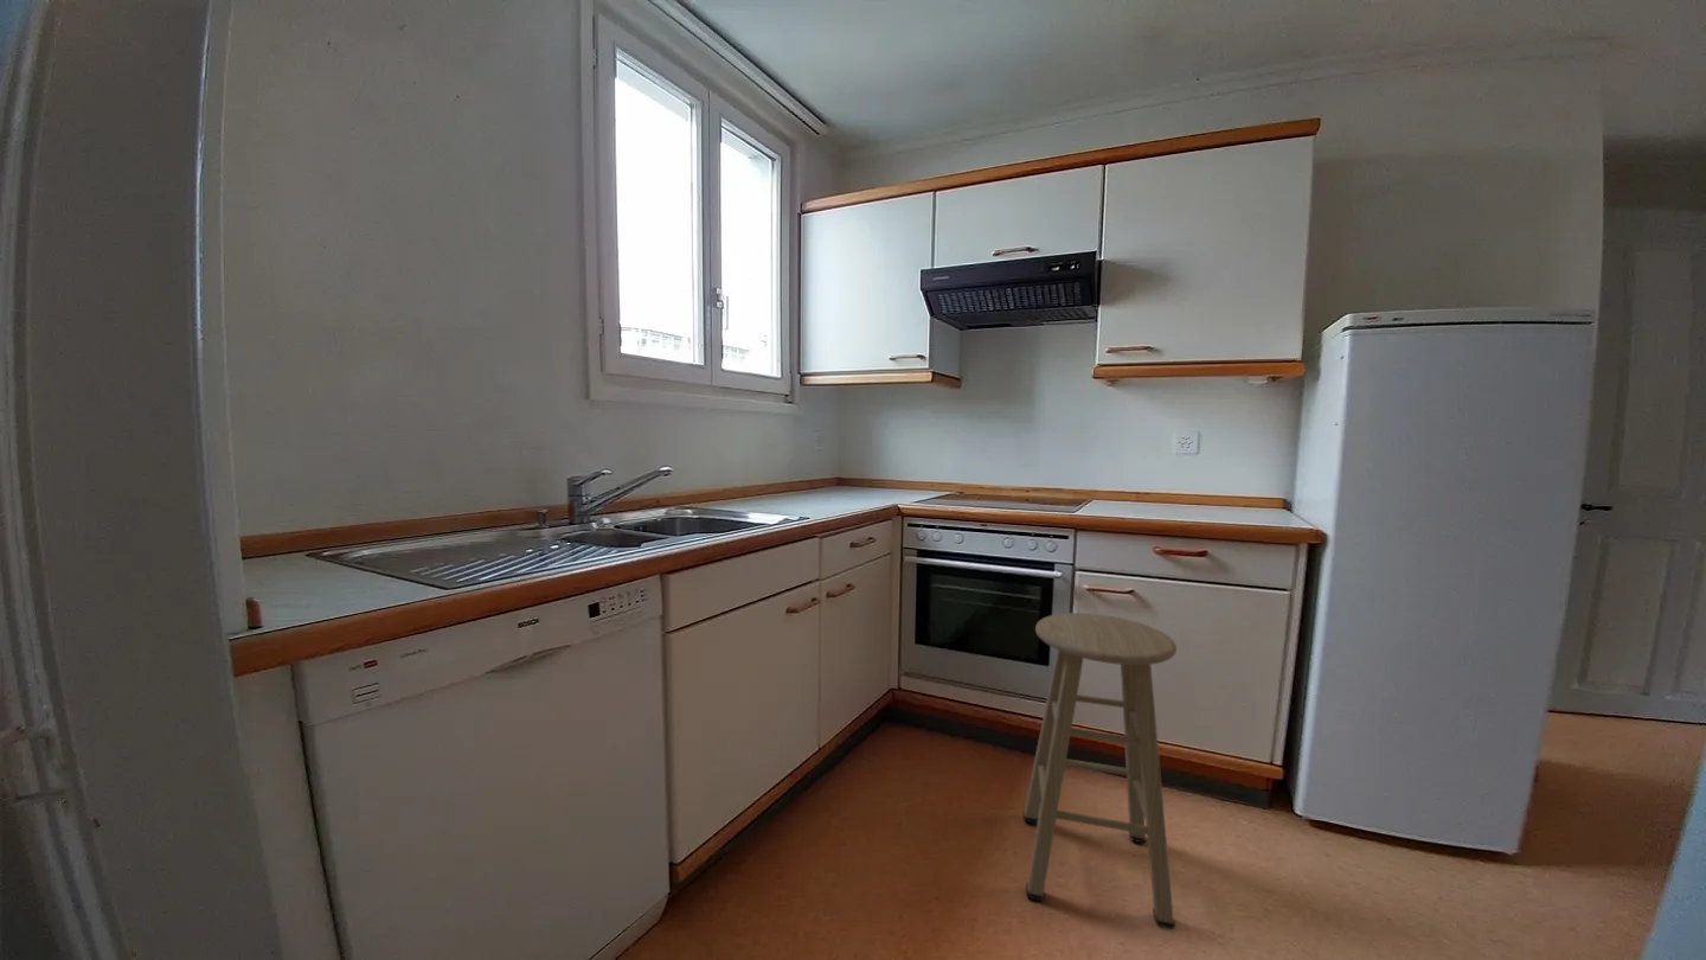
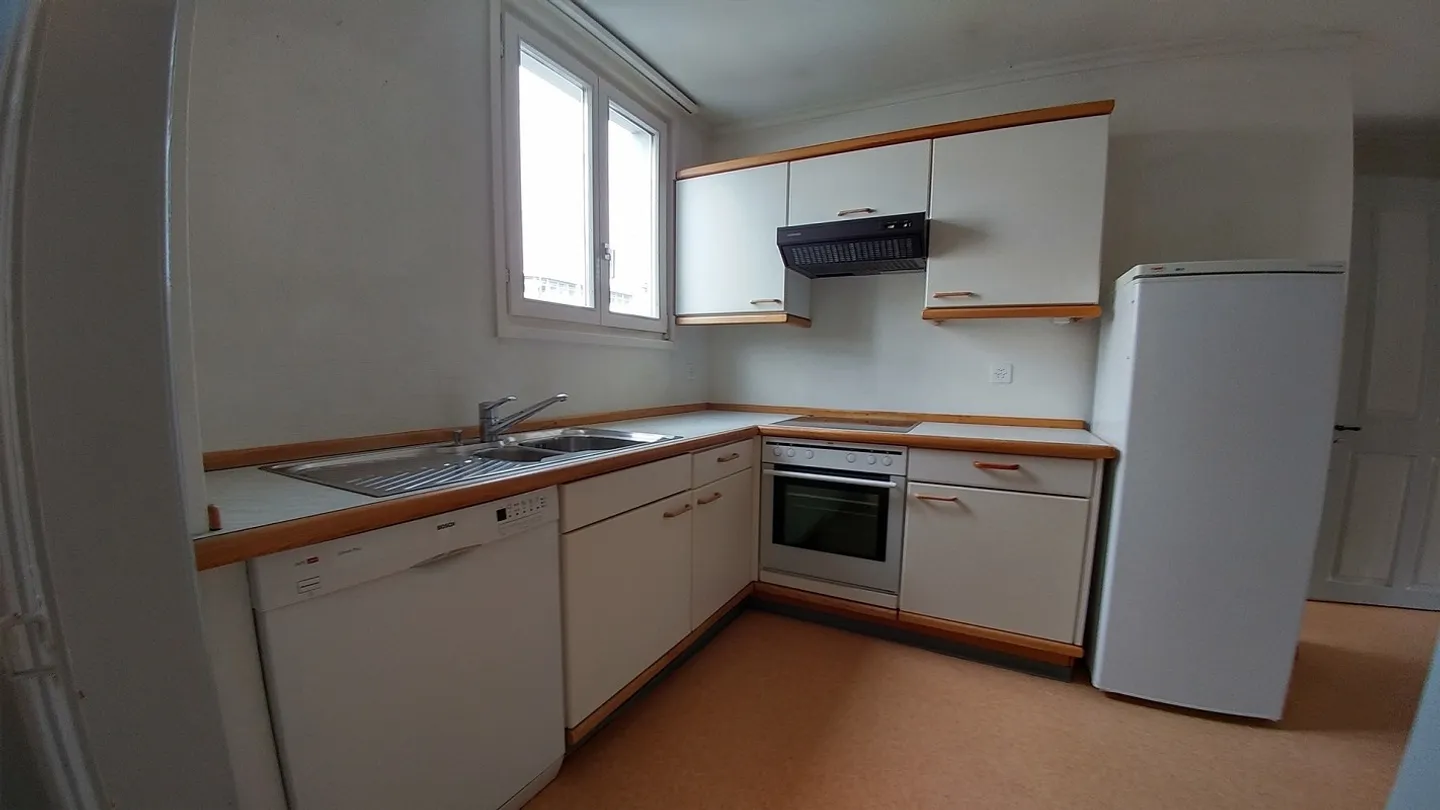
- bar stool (1099, 740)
